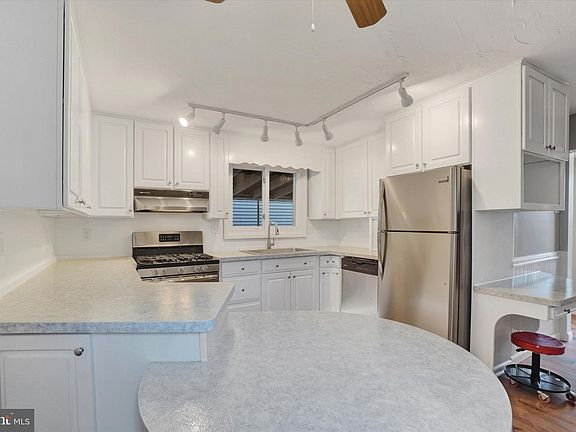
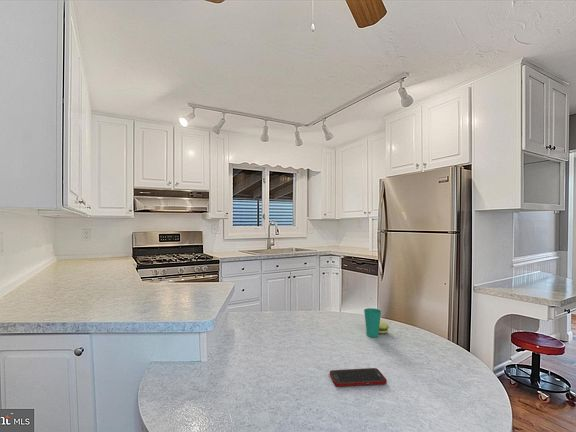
+ cell phone (357, 377)
+ cup (376, 321)
